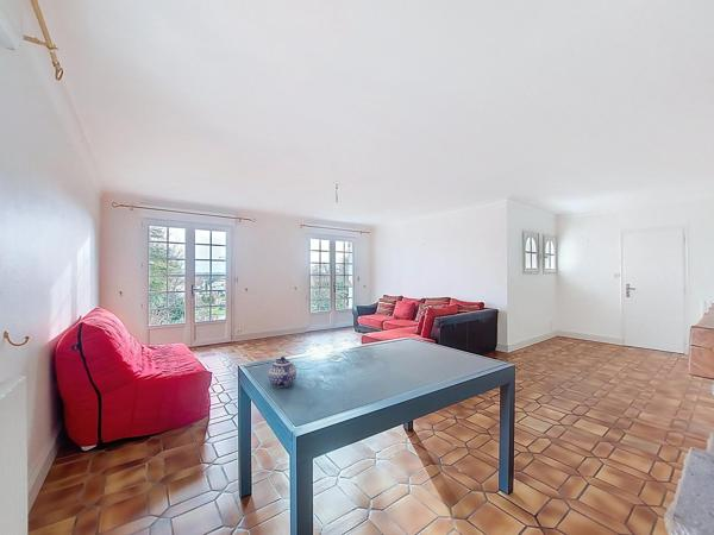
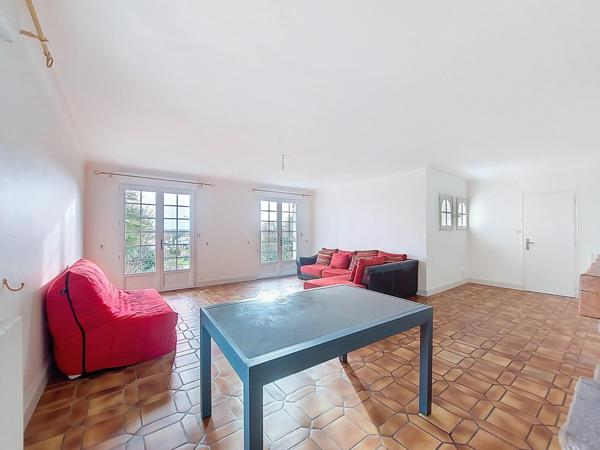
- teapot (282, 370)
